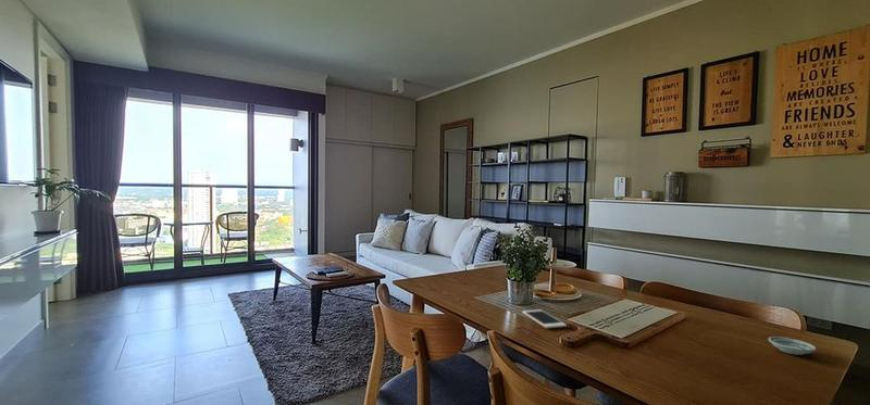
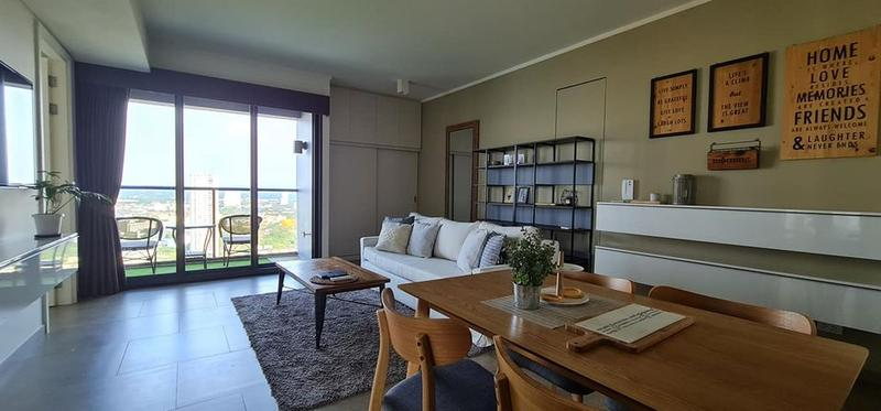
- saucer (791, 346)
- cell phone (543, 318)
